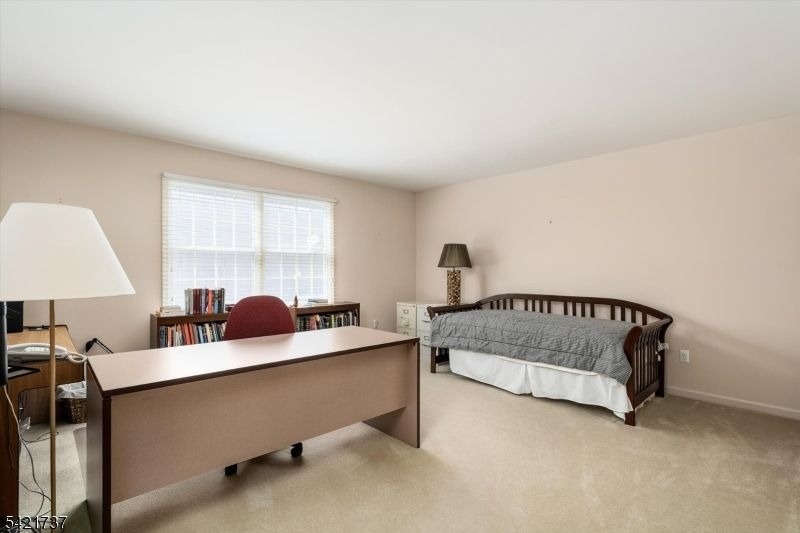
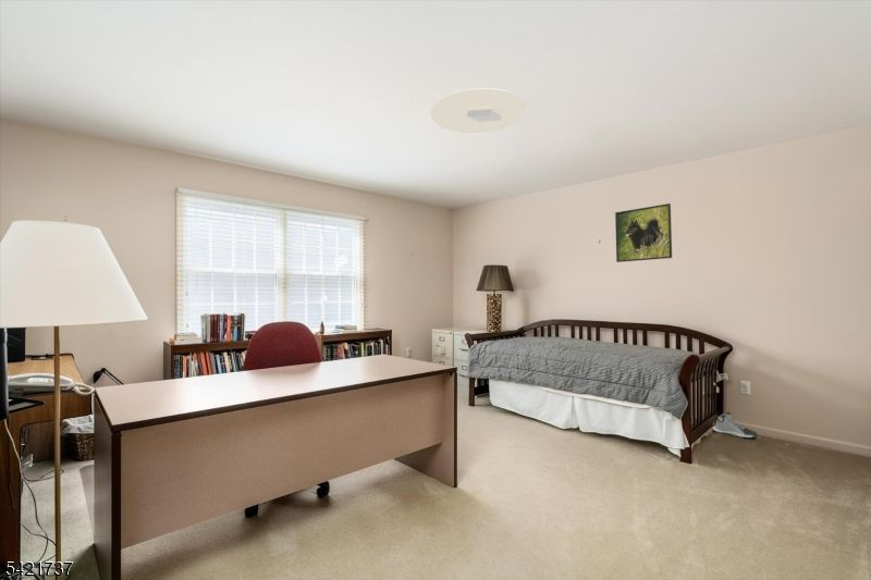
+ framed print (642, 234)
+ ceiling light (477, 108)
+ sneaker (734, 423)
